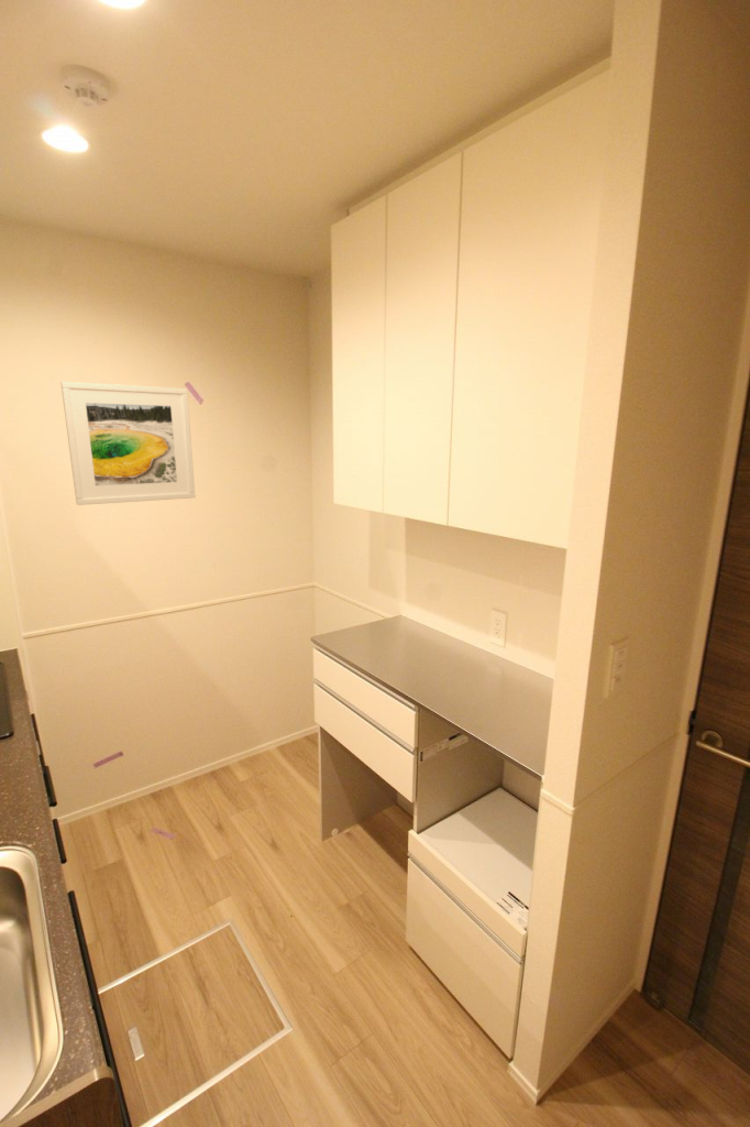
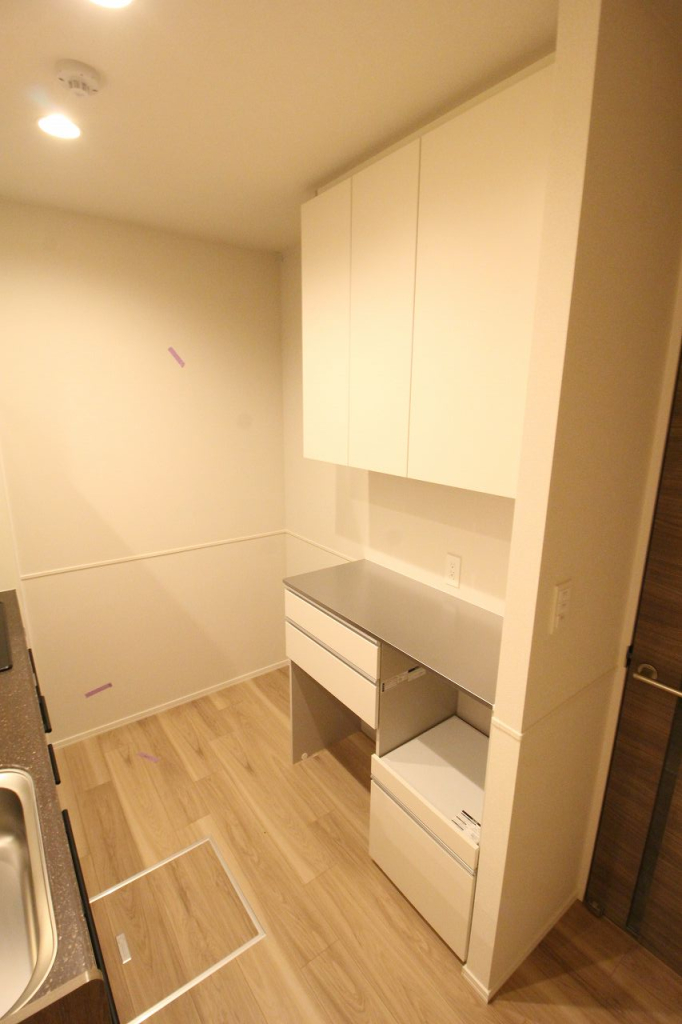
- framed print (133, 445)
